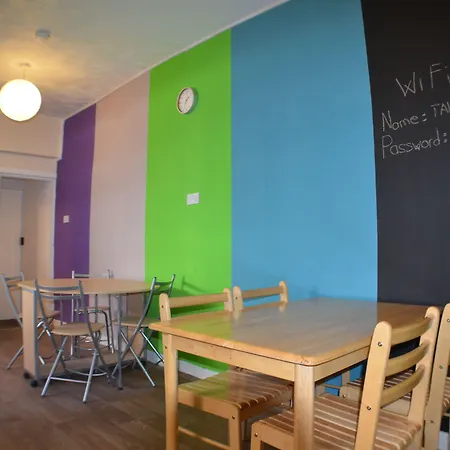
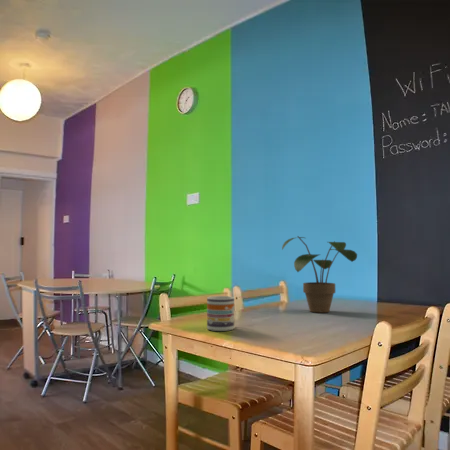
+ potted plant (320, 273)
+ mug (222, 312)
